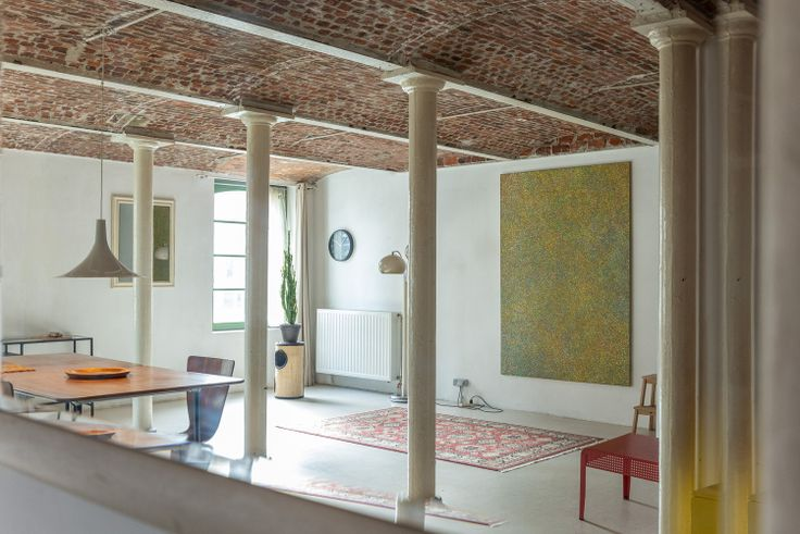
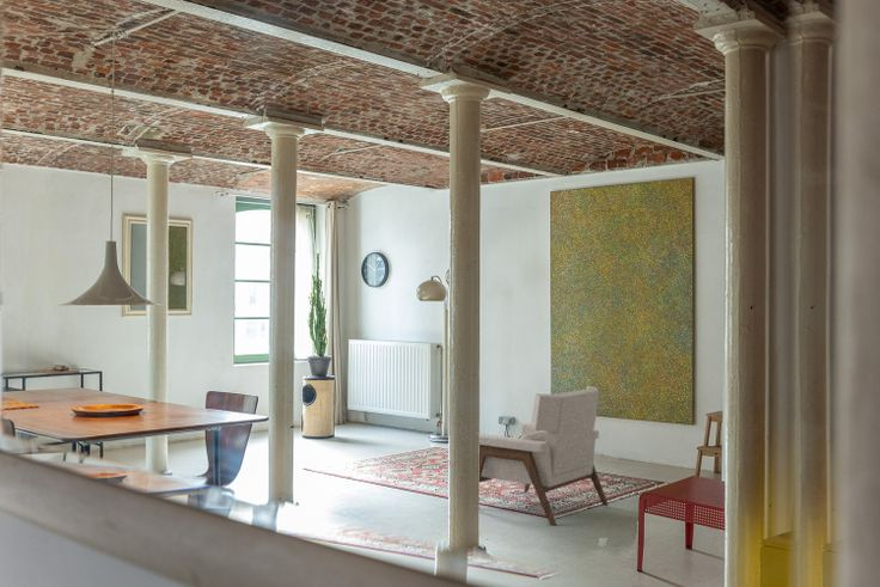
+ armchair (538, 447)
